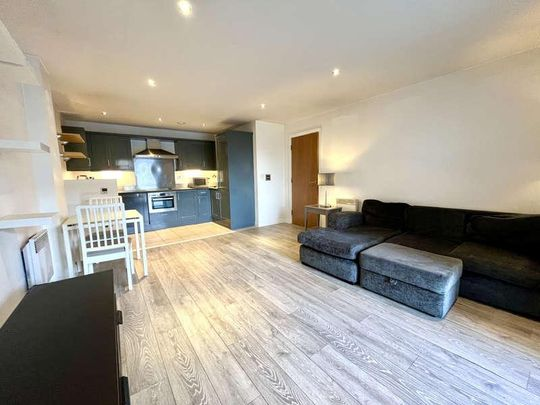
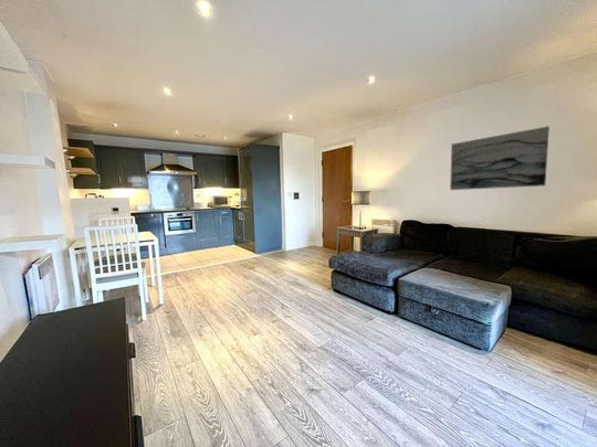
+ wall art (493, 162)
